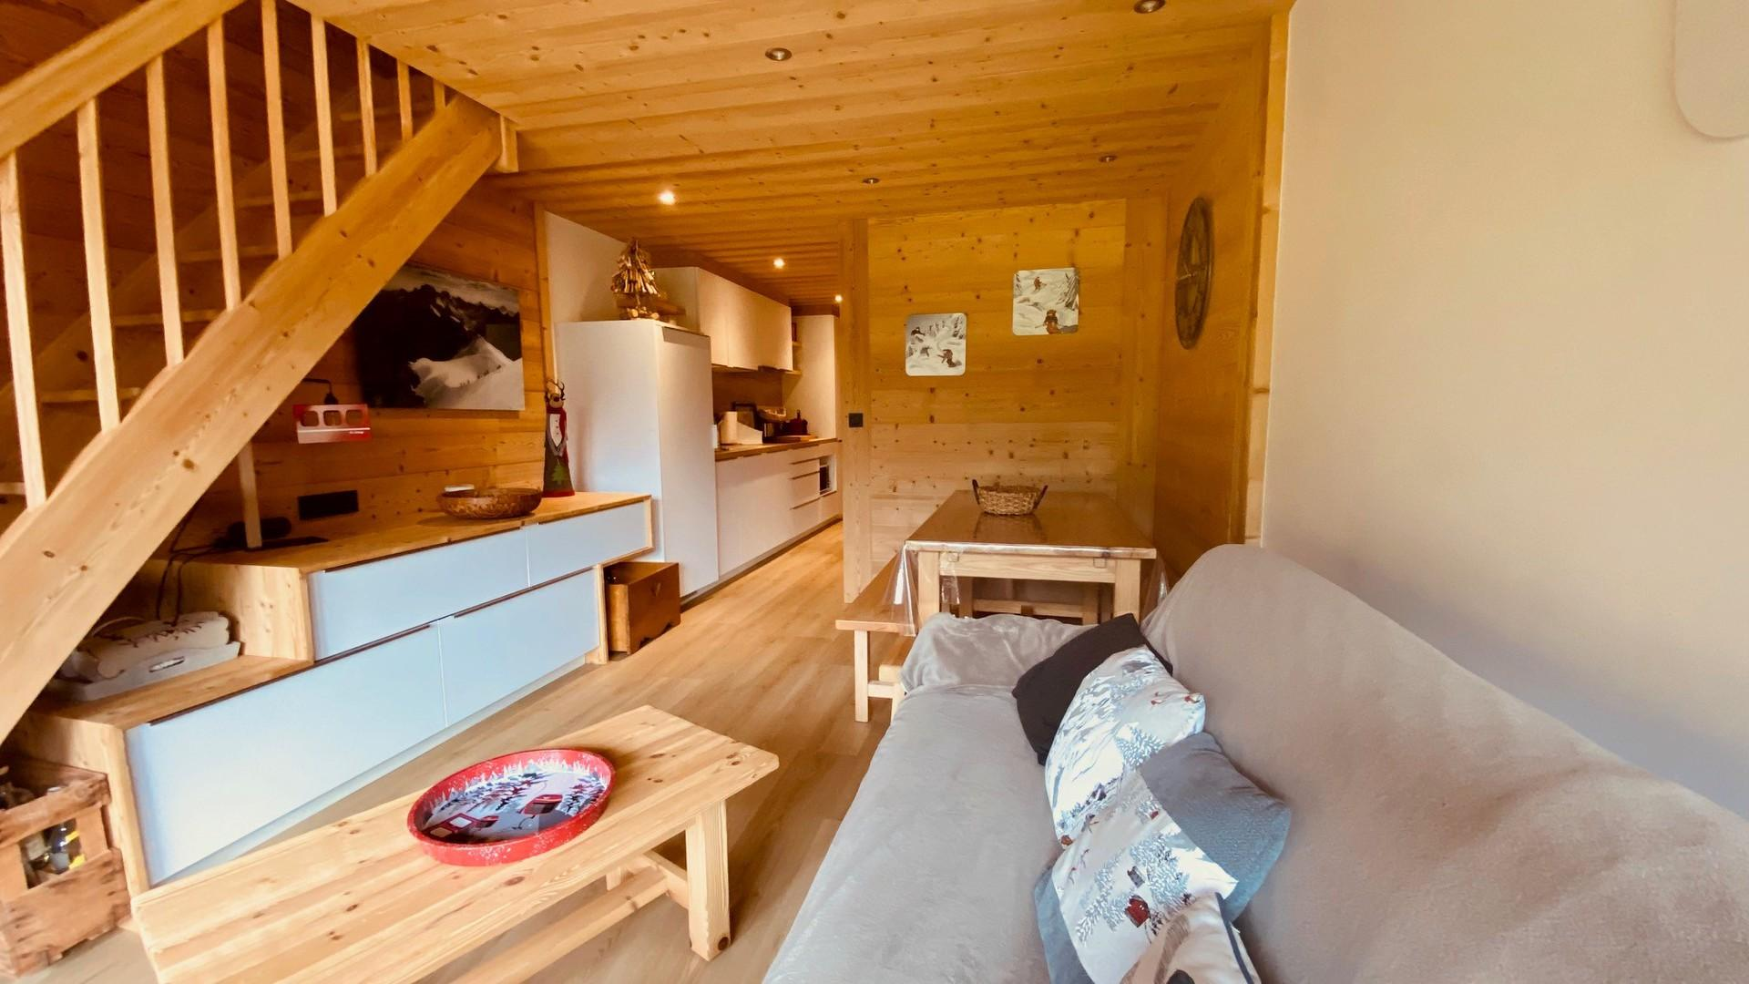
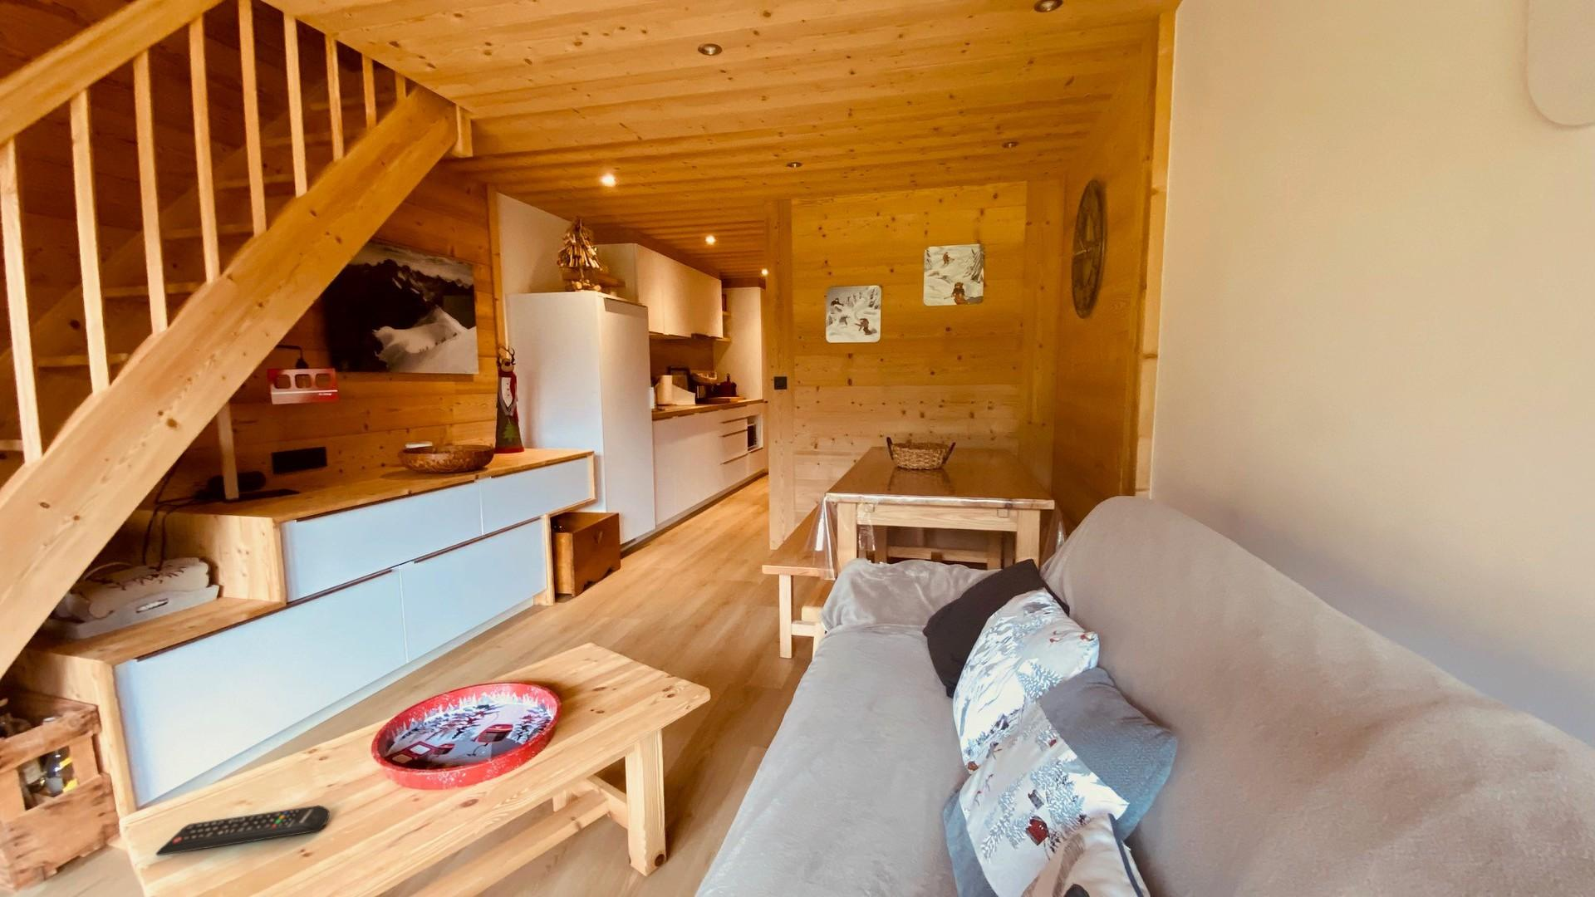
+ remote control (245, 830)
